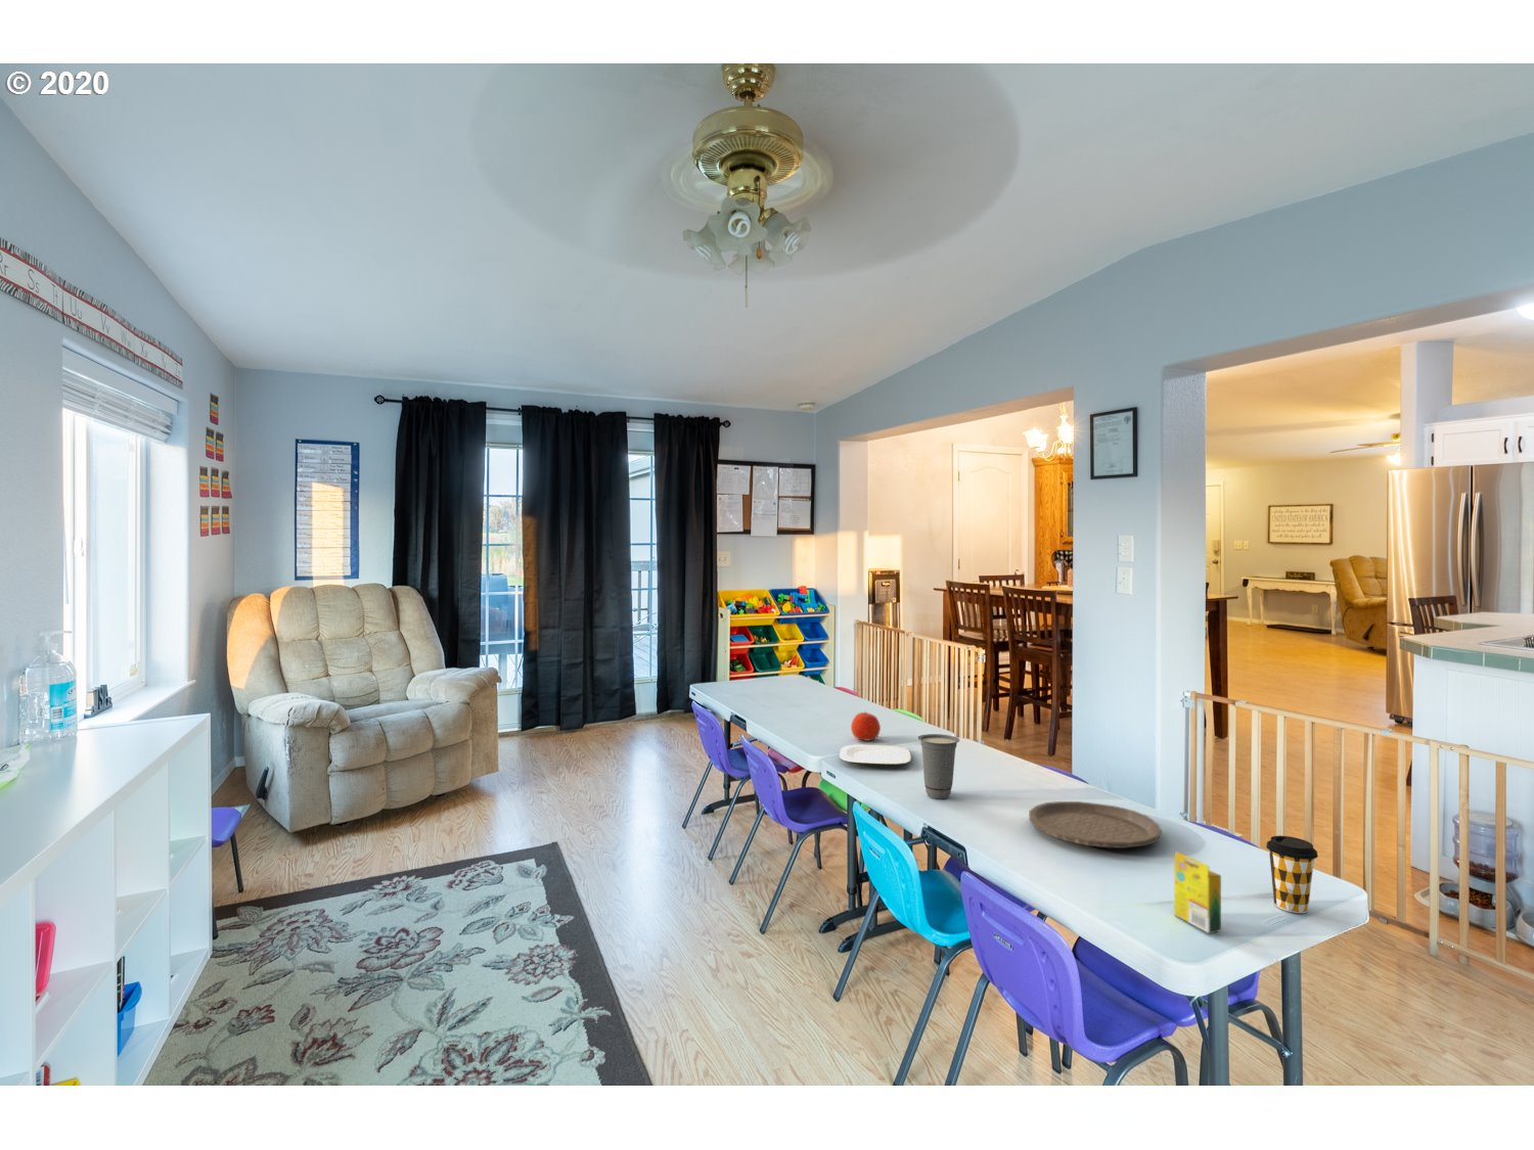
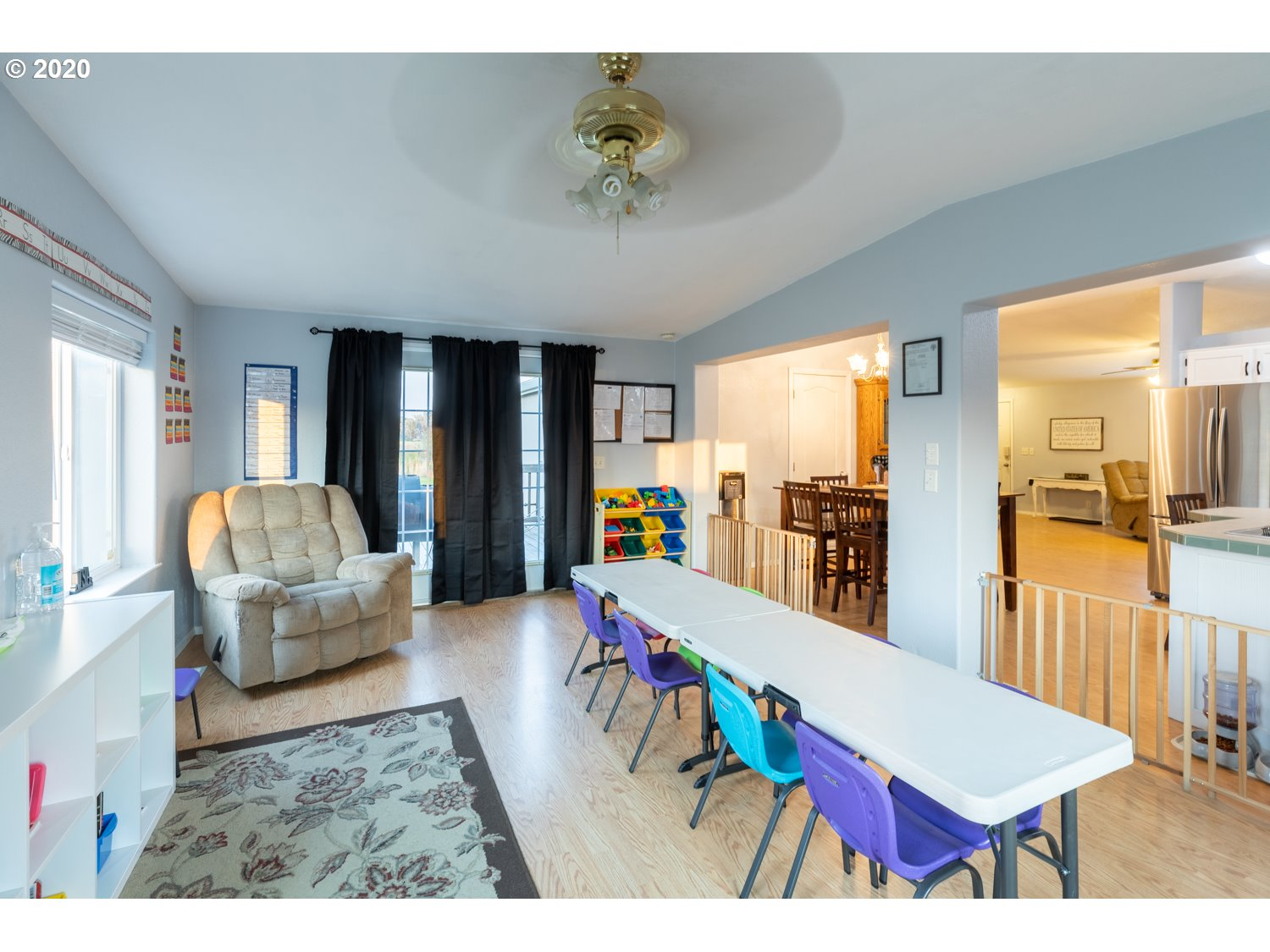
- plate (875, 755)
- apple (865, 725)
- crayon box (1197, 890)
- coffee cup (1290, 875)
- cup (937, 767)
- plate (1092, 824)
